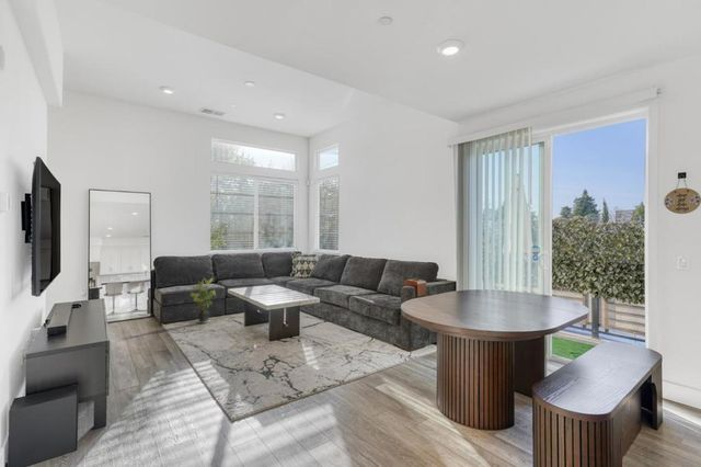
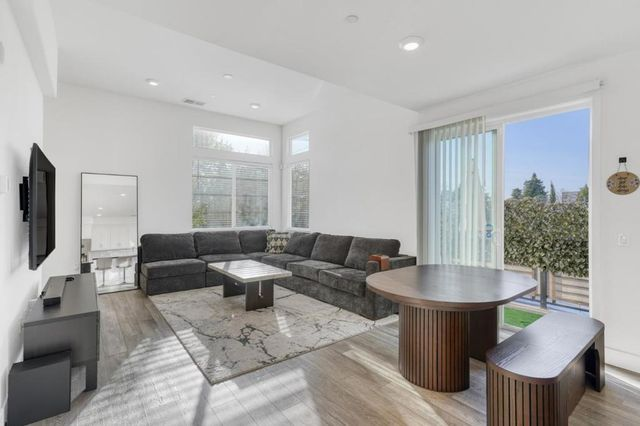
- potted plant (202, 299)
